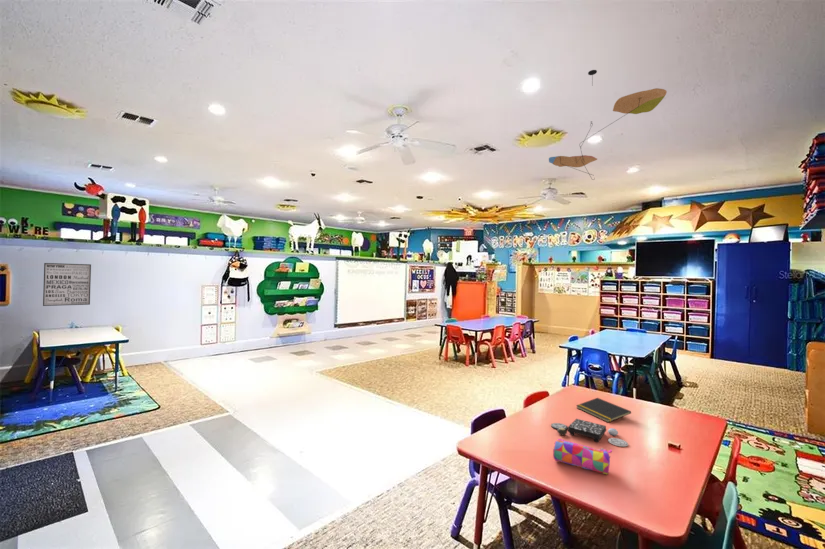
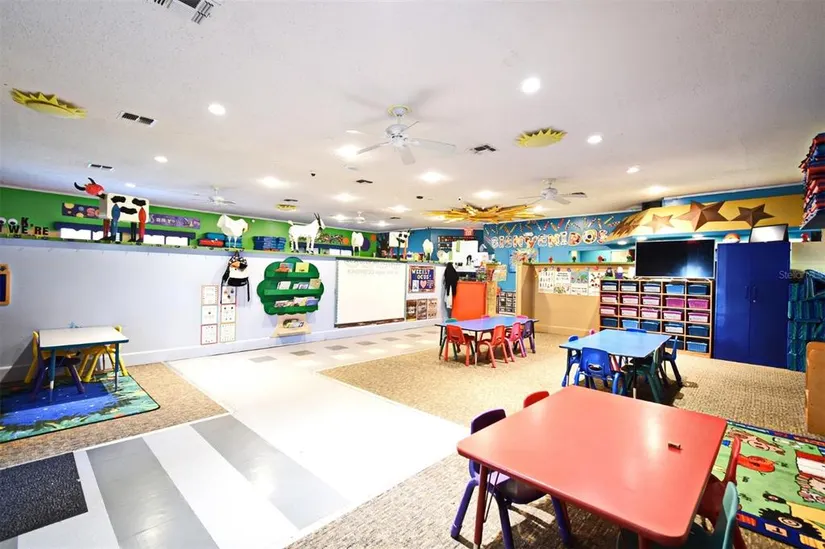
- notepad (602, 409)
- ceiling mobile (603, 128)
- board game (587, 430)
- wall art (67, 284)
- pencil case (581, 455)
